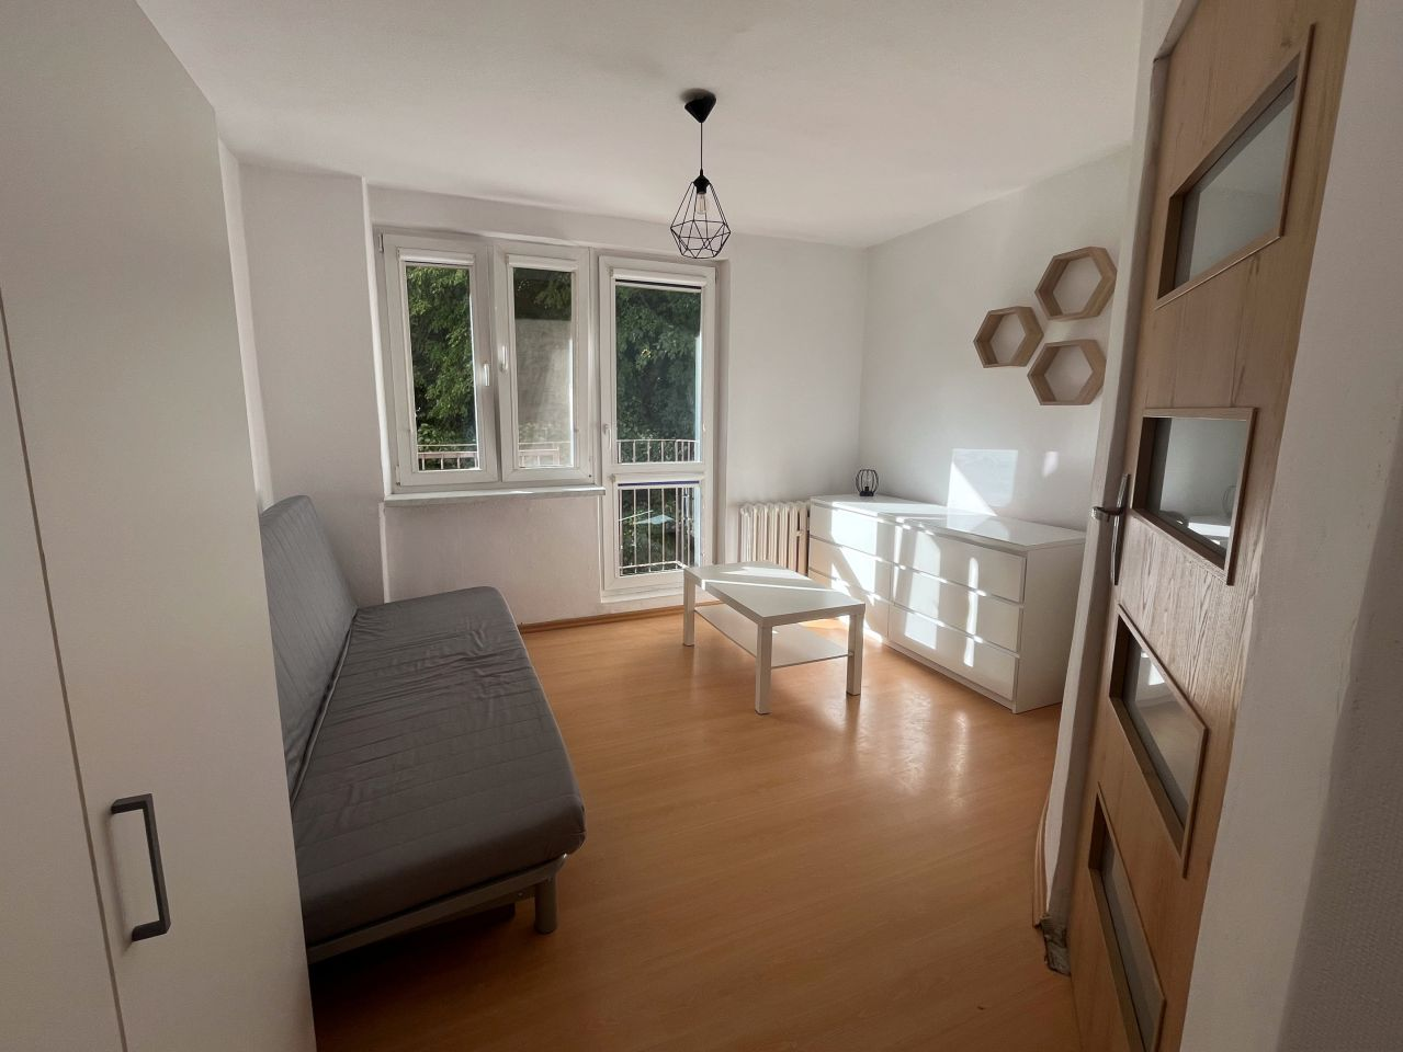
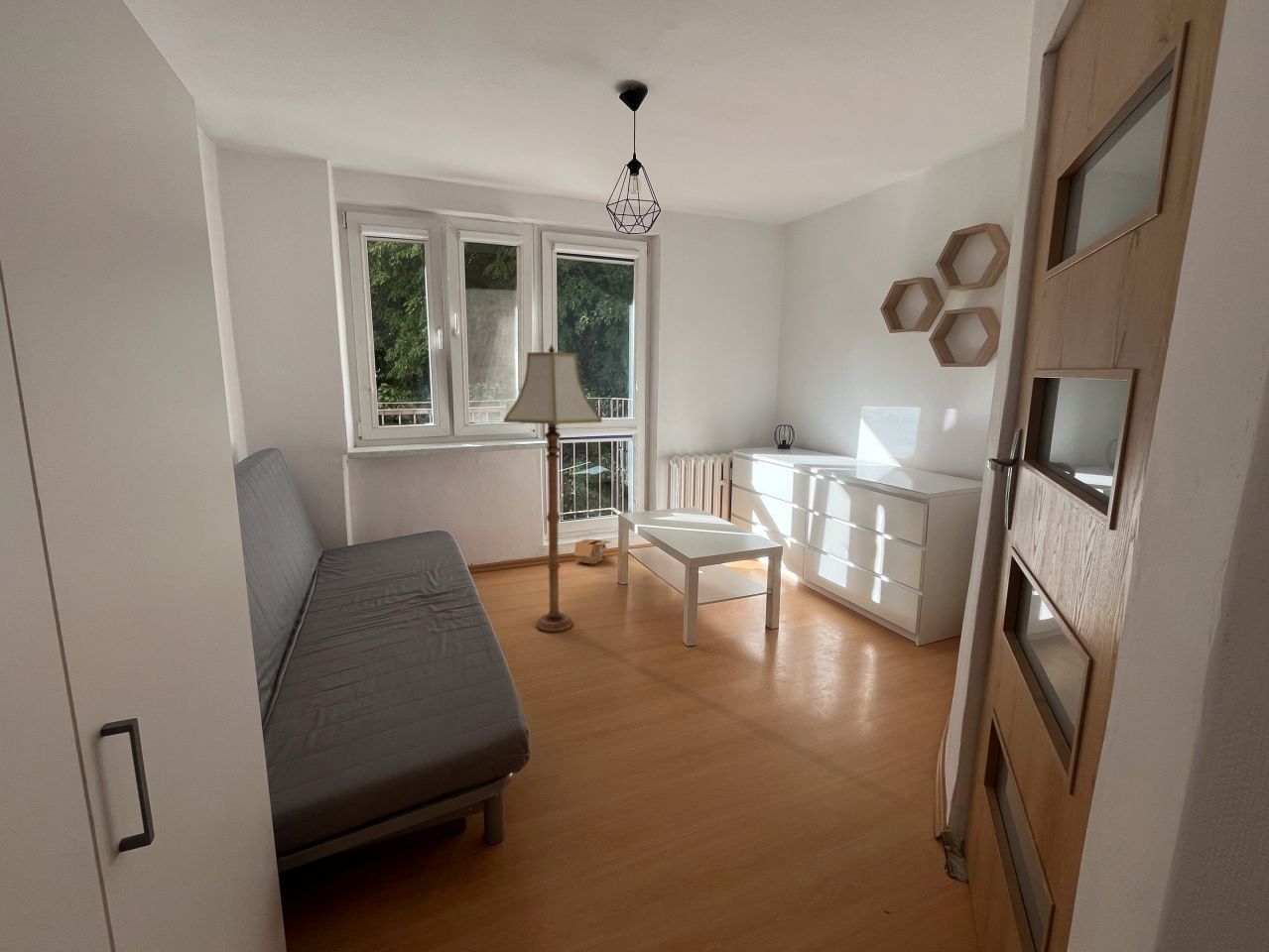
+ floor lamp (553, 488)
+ carton (591, 550)
